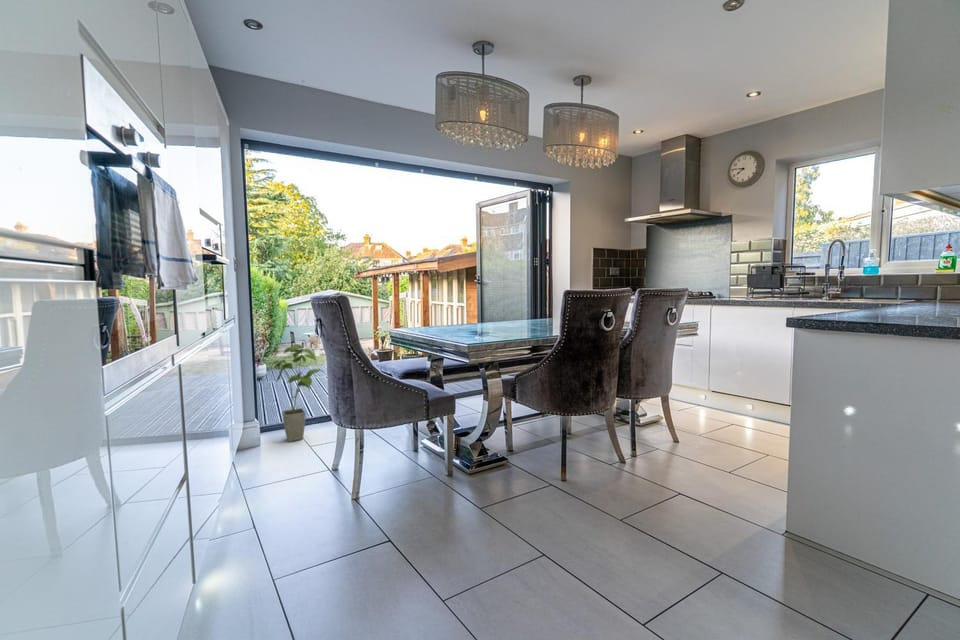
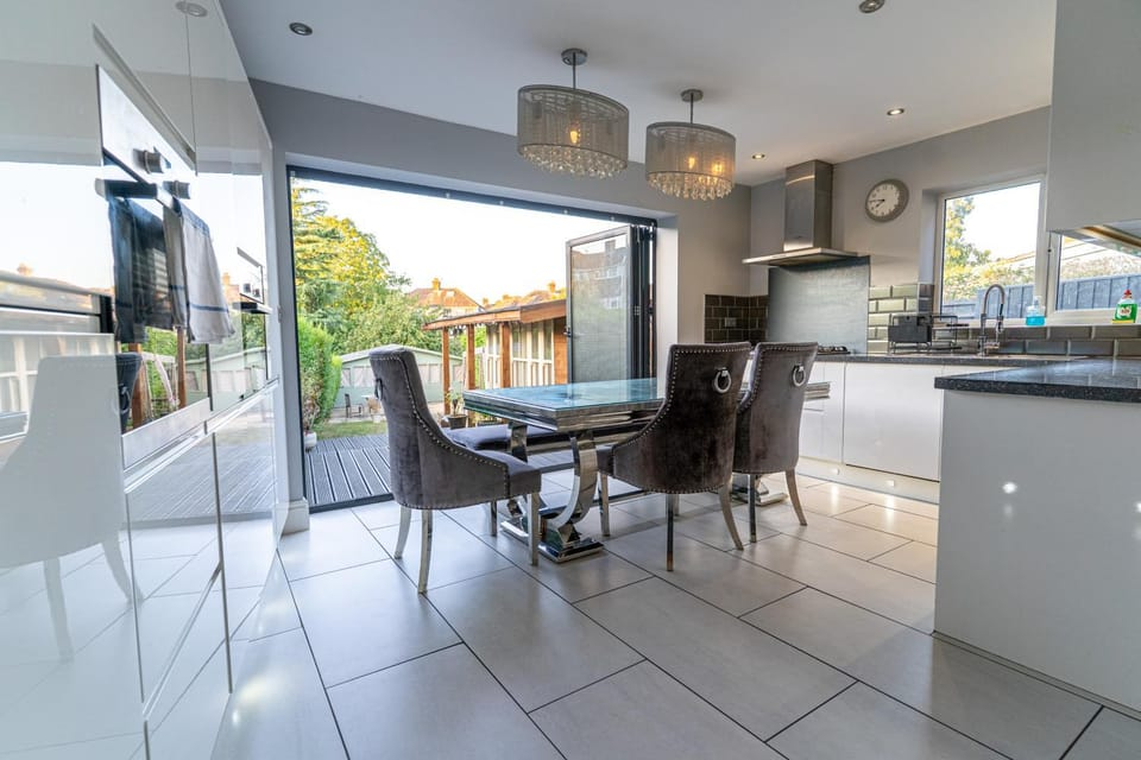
- house plant (299, 391)
